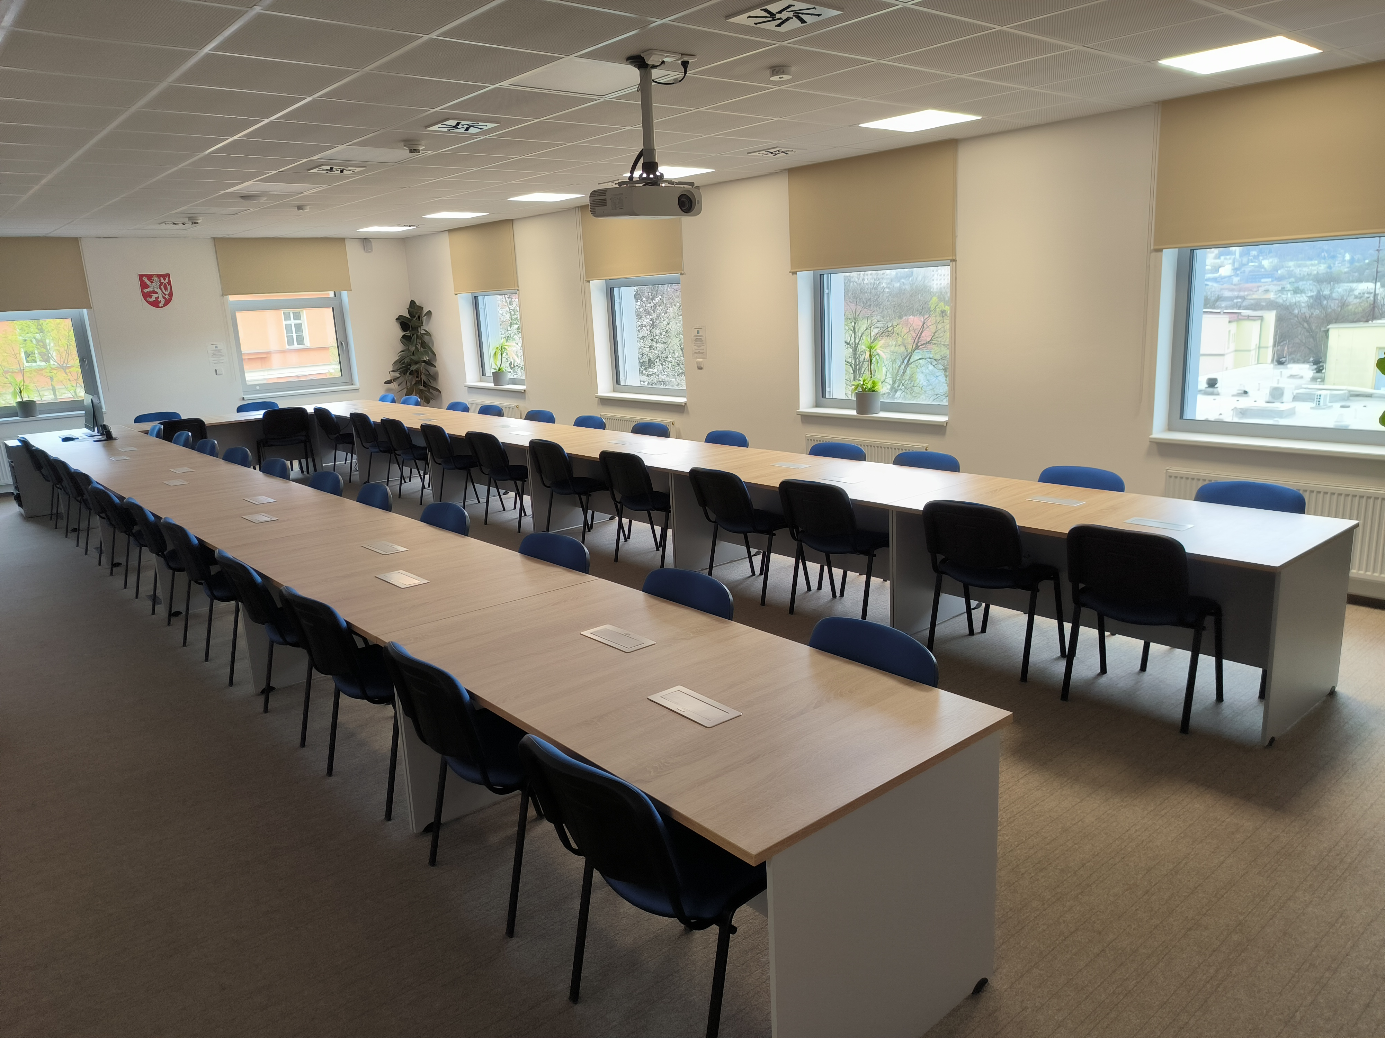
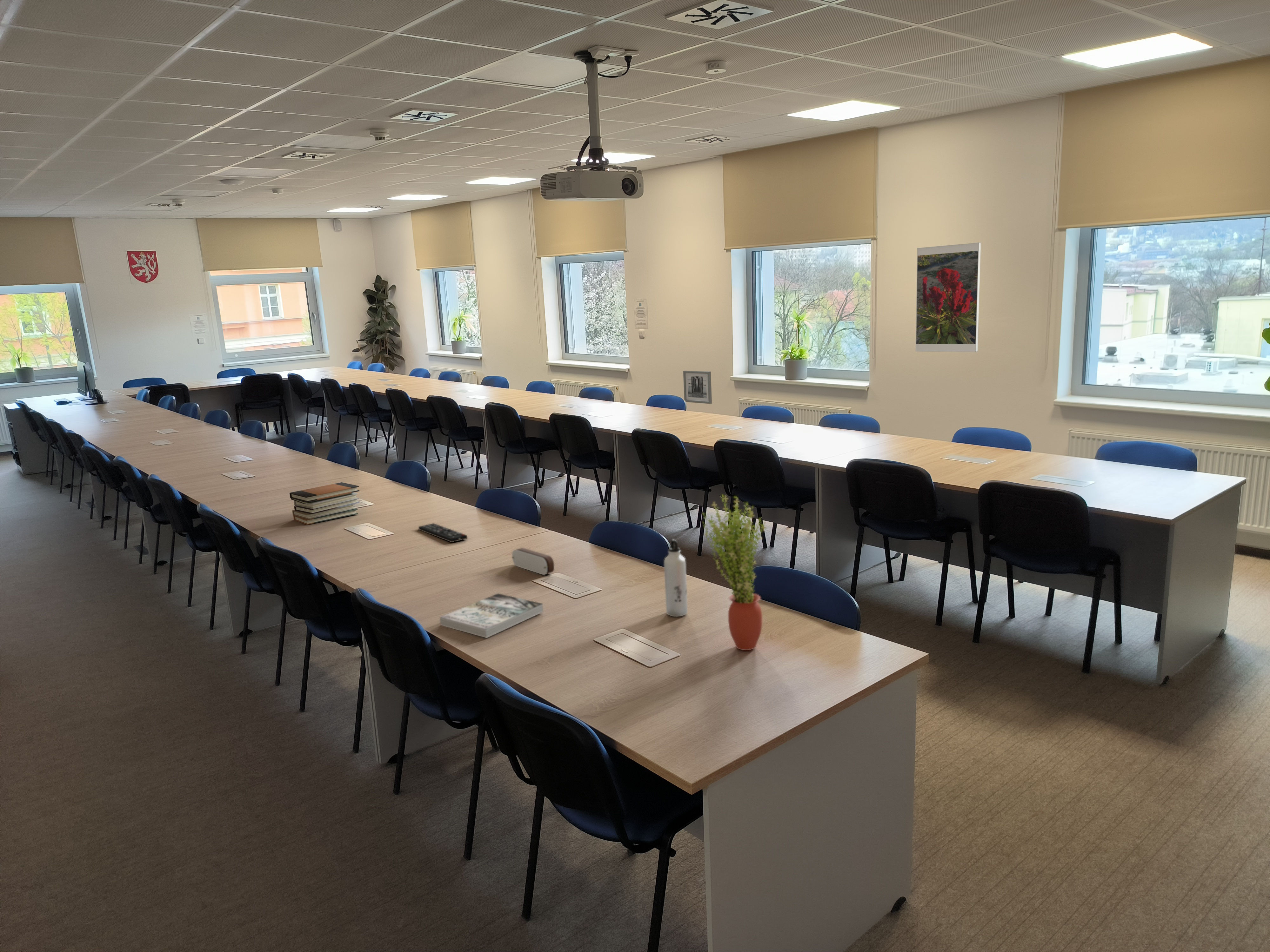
+ wall art (697, 387)
+ pencil case (532, 561)
+ book stack (326, 503)
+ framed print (947, 299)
+ remote control (442, 532)
+ potted plant (733, 574)
+ book (492, 614)
+ water bottle (675, 577)
